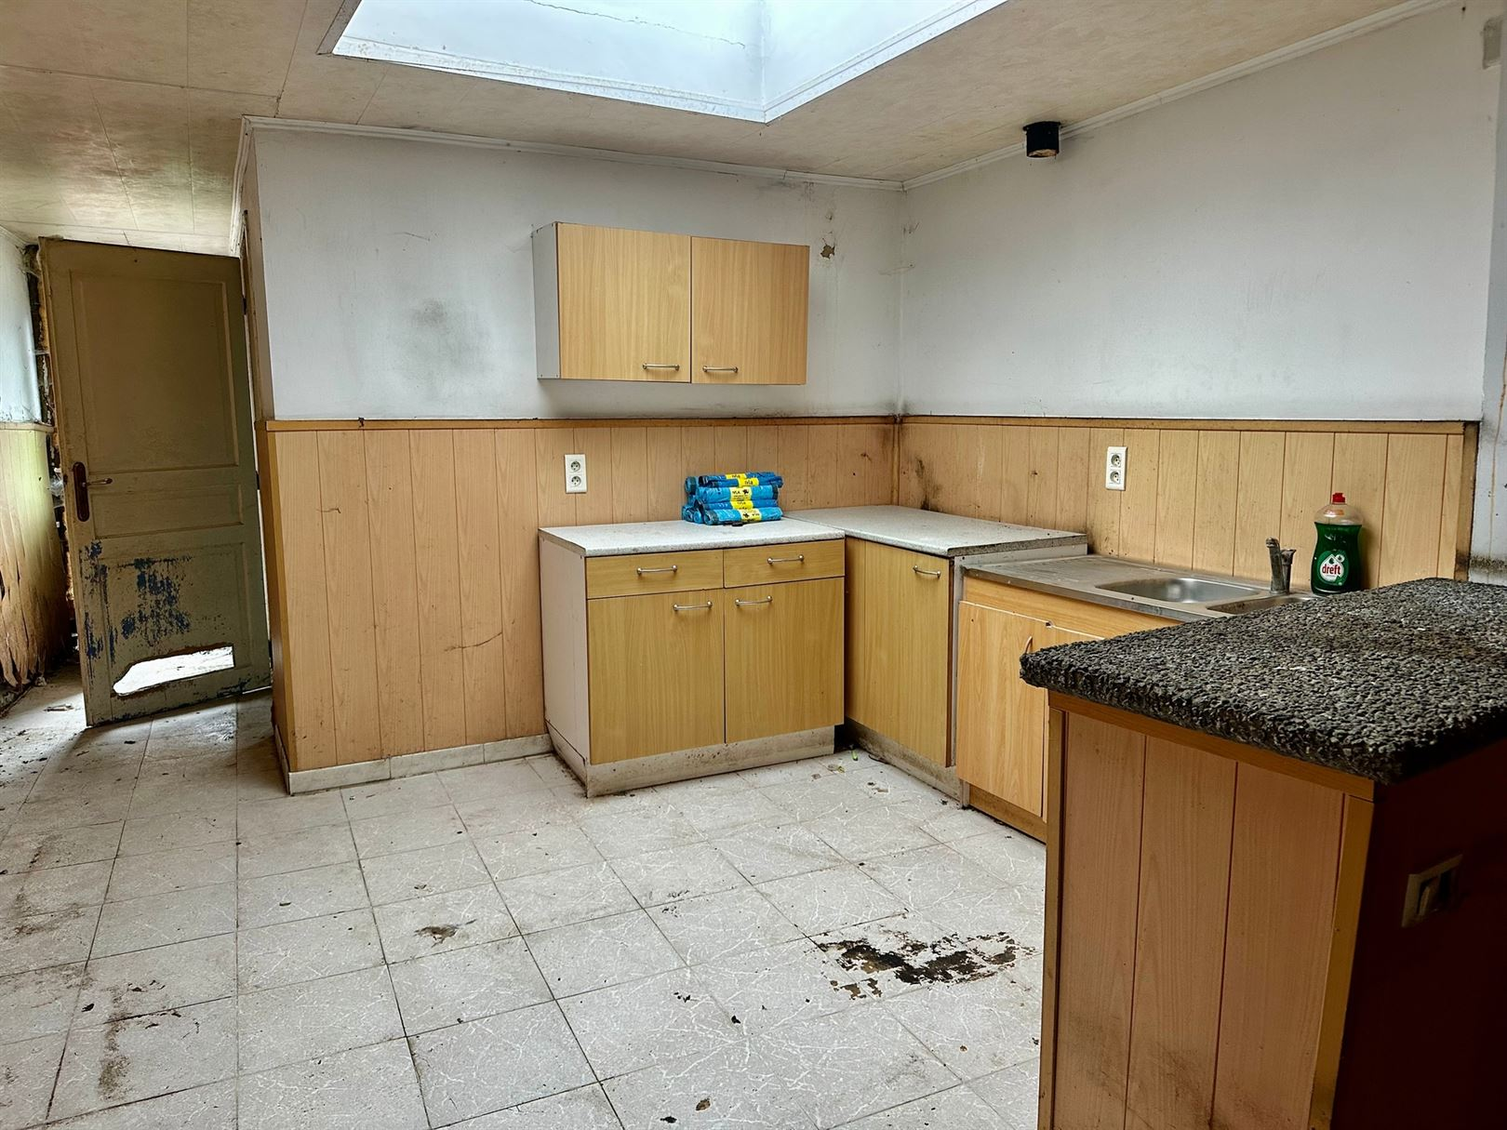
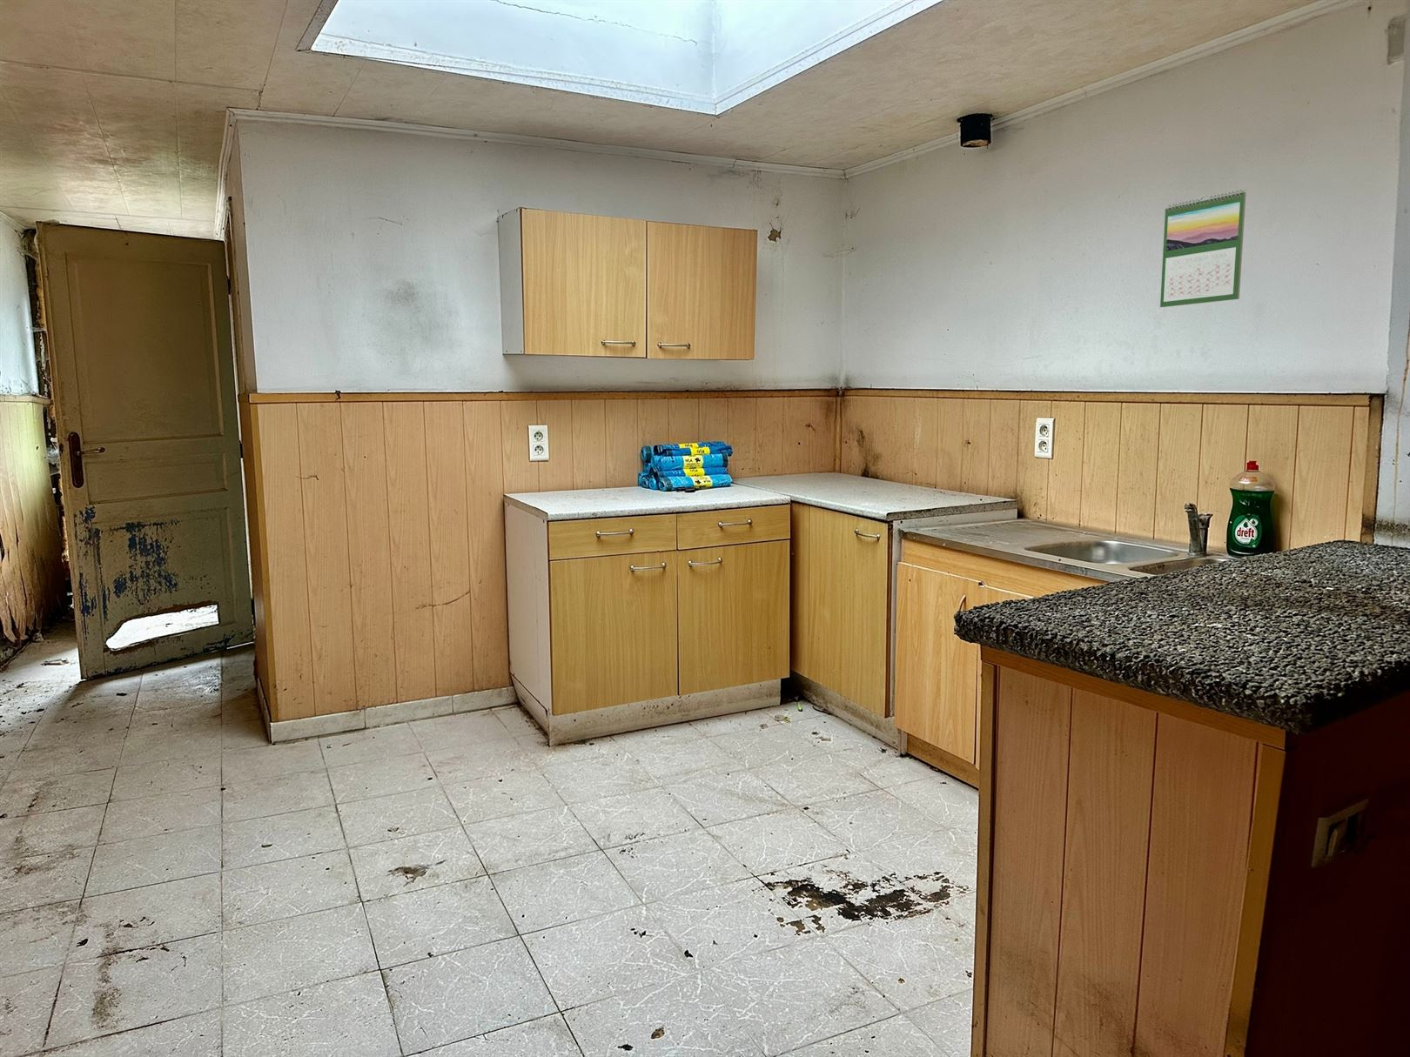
+ calendar (1201, 250)
